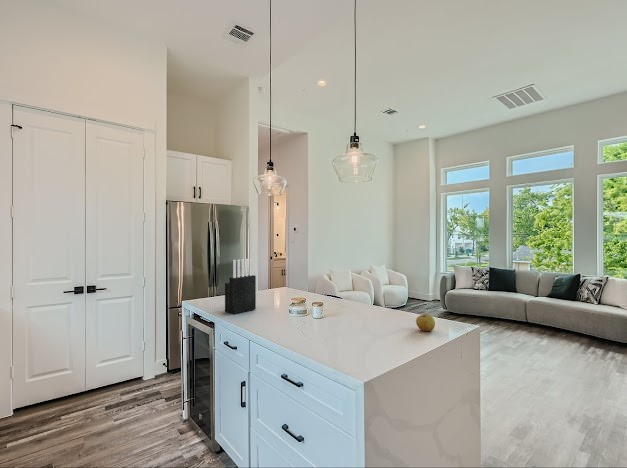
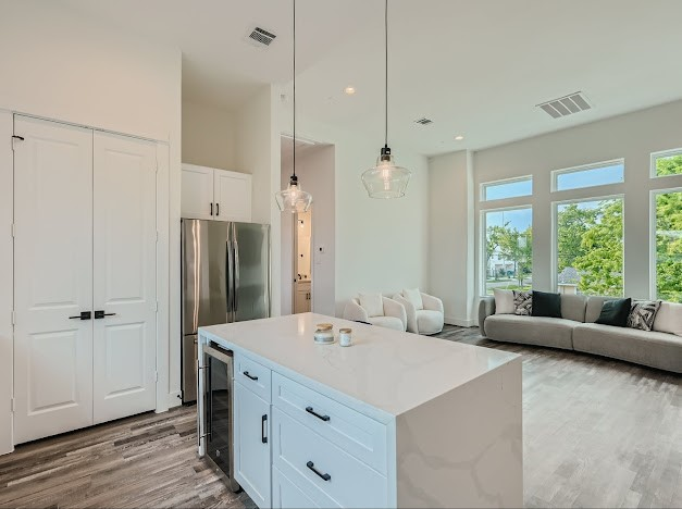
- knife block (239, 284)
- apple (425, 322)
